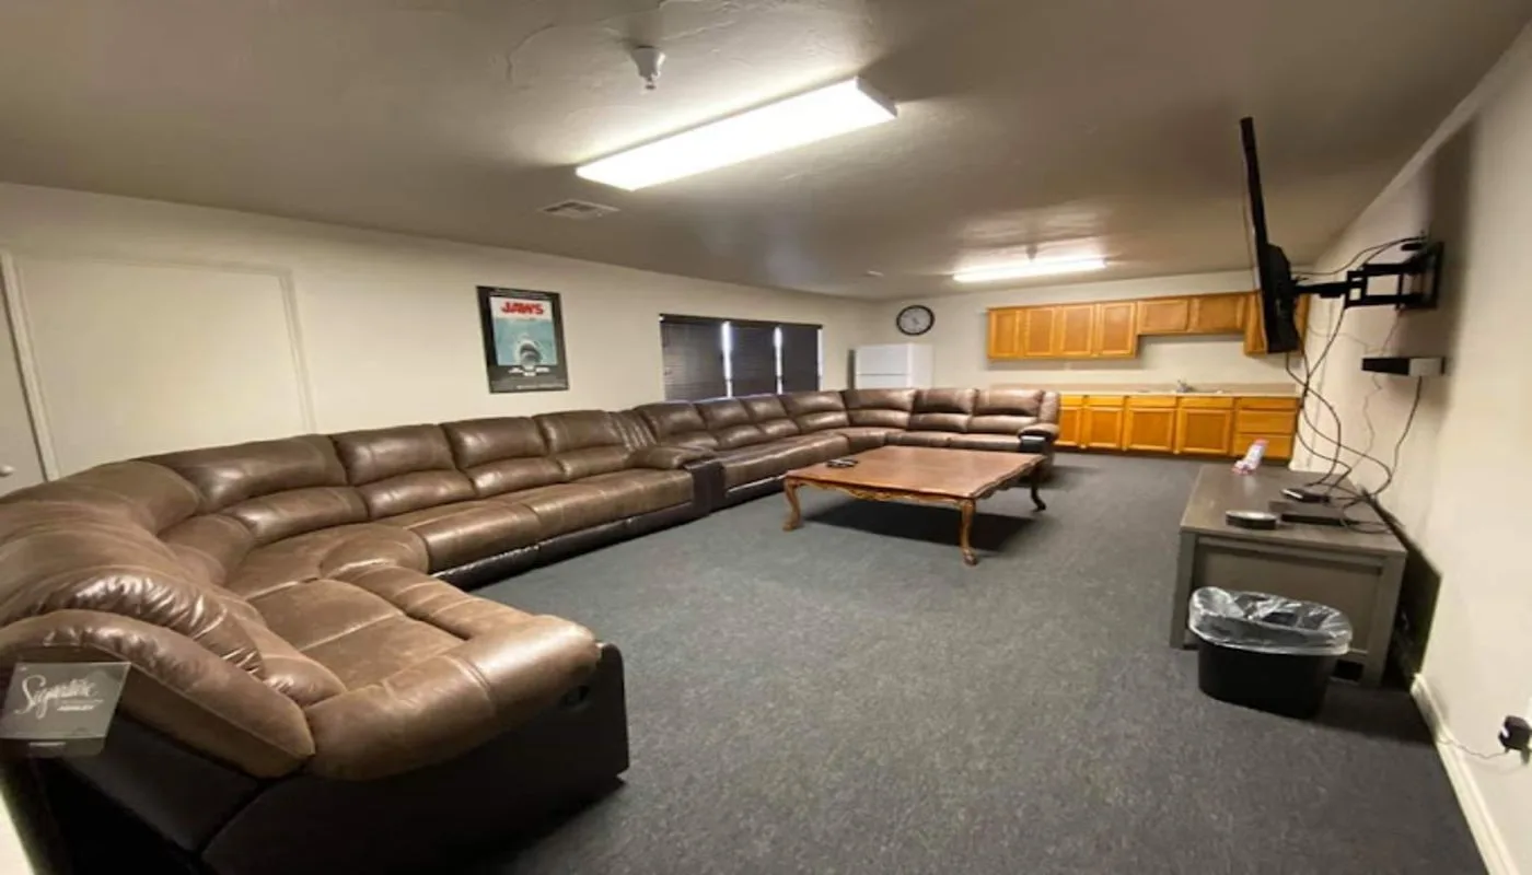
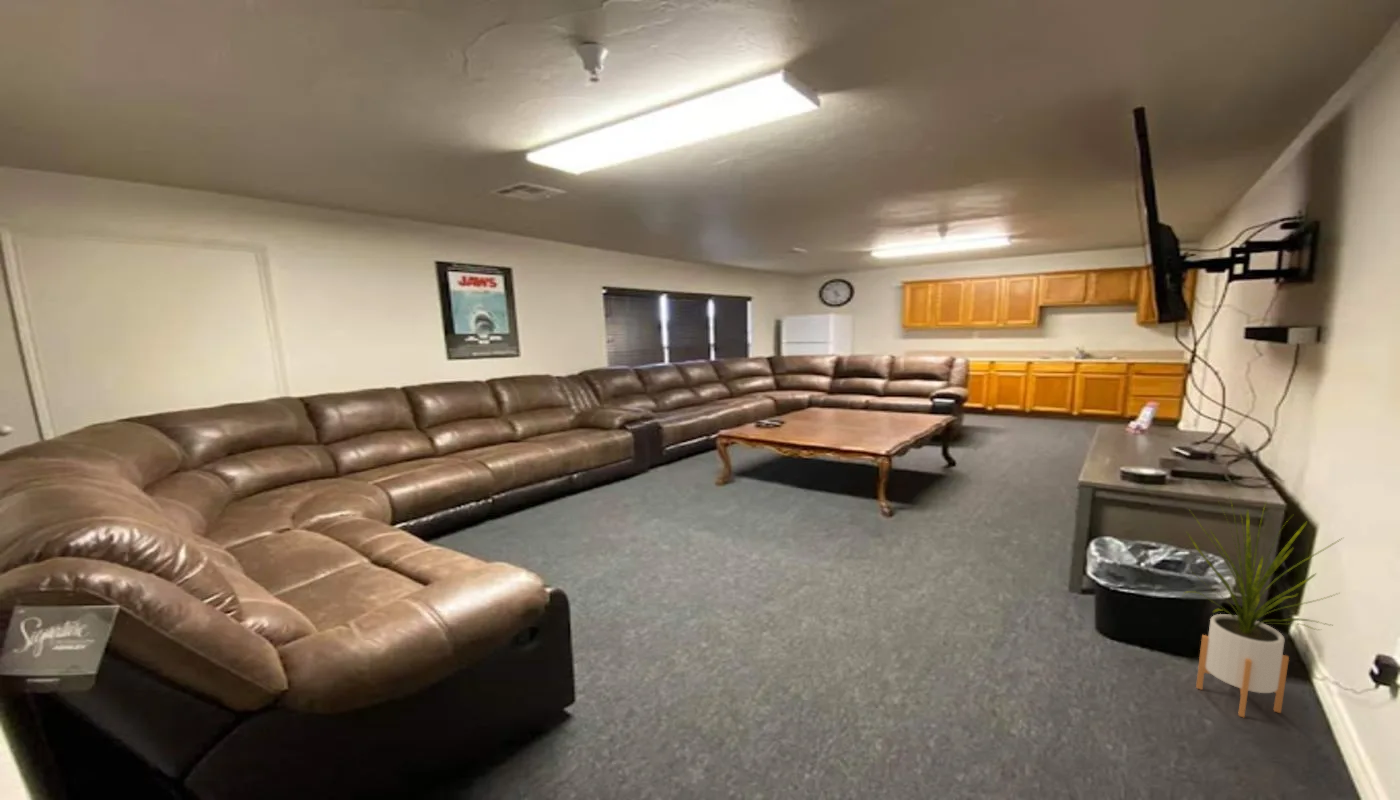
+ house plant (1253, 606)
